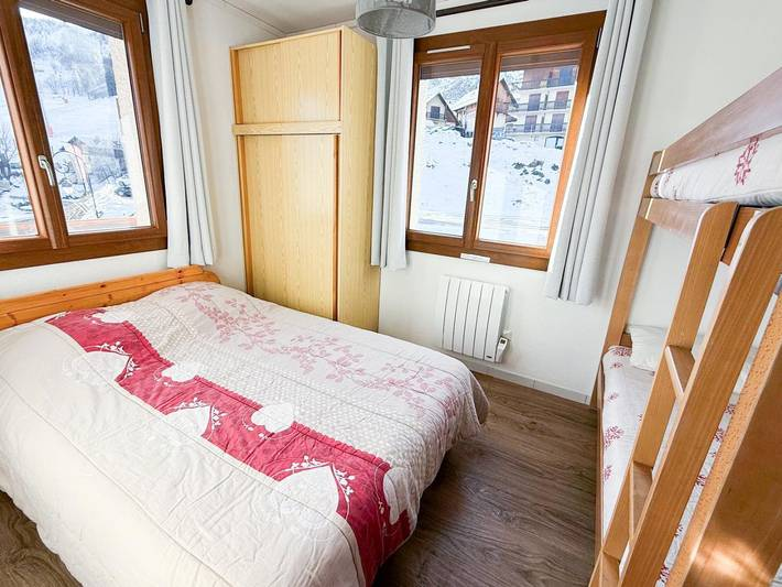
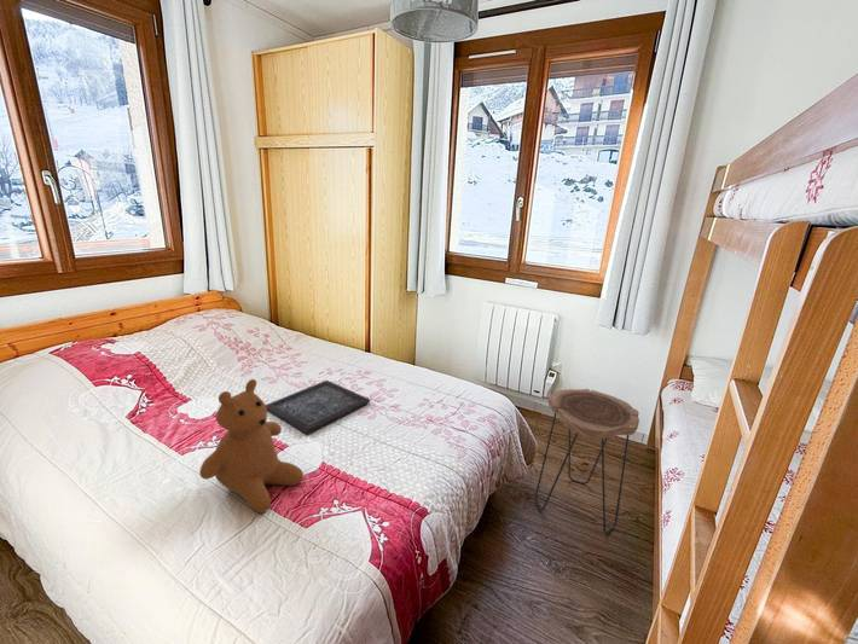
+ teddy bear (255, 440)
+ side table (569, 458)
+ tray (318, 404)
